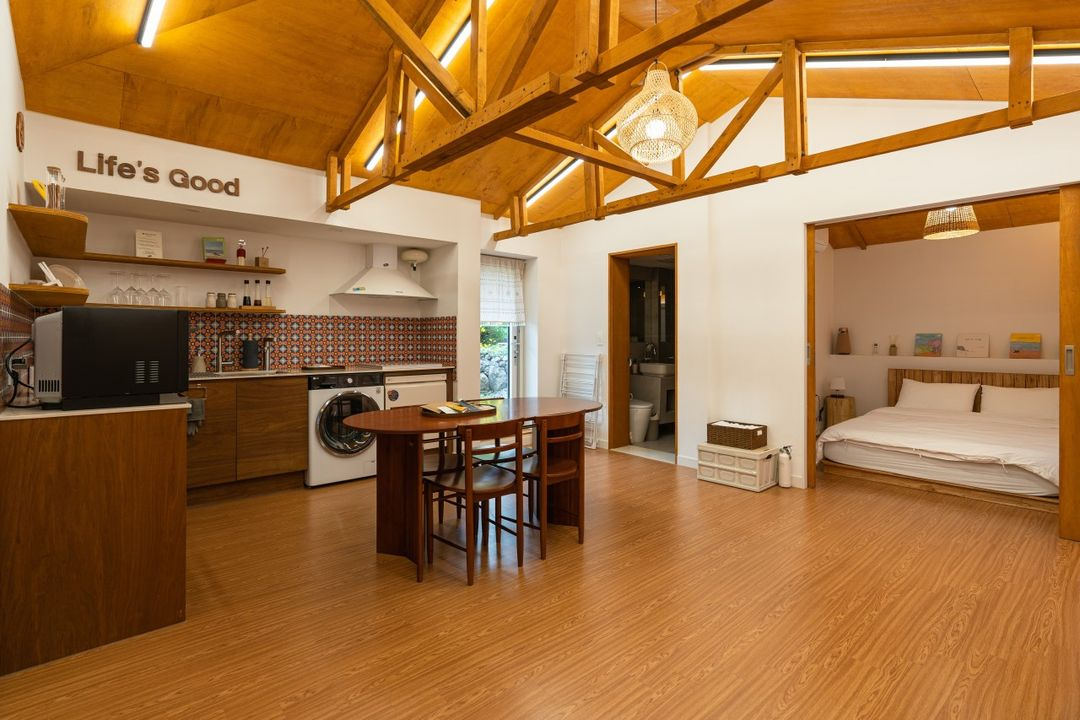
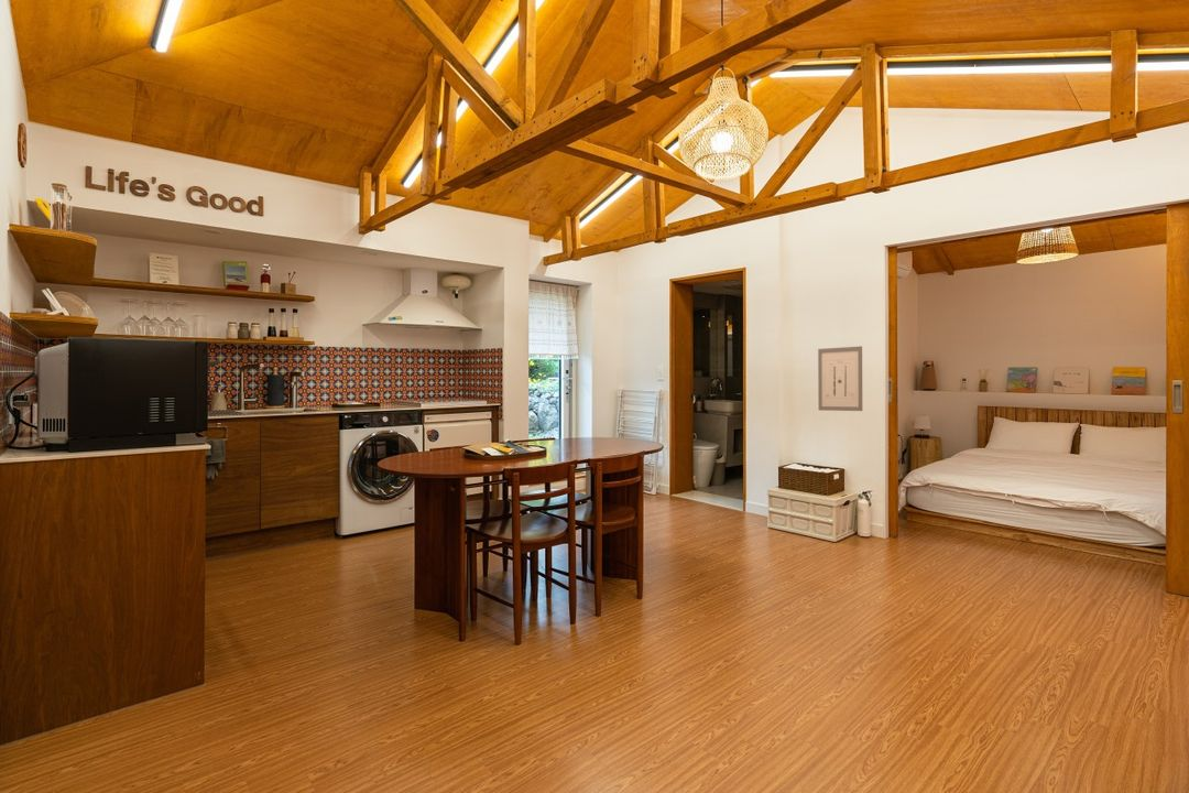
+ wall art (839, 379)
